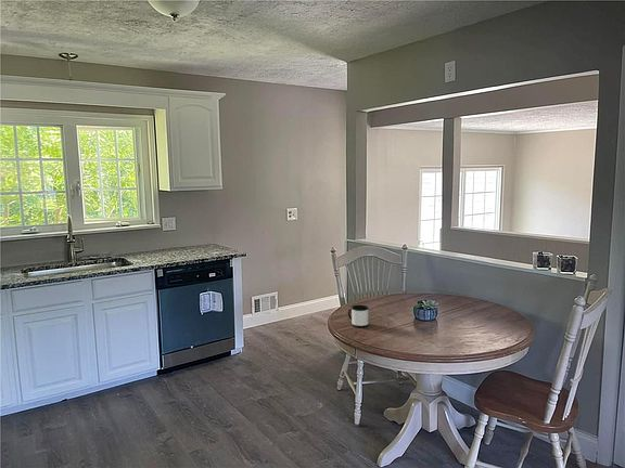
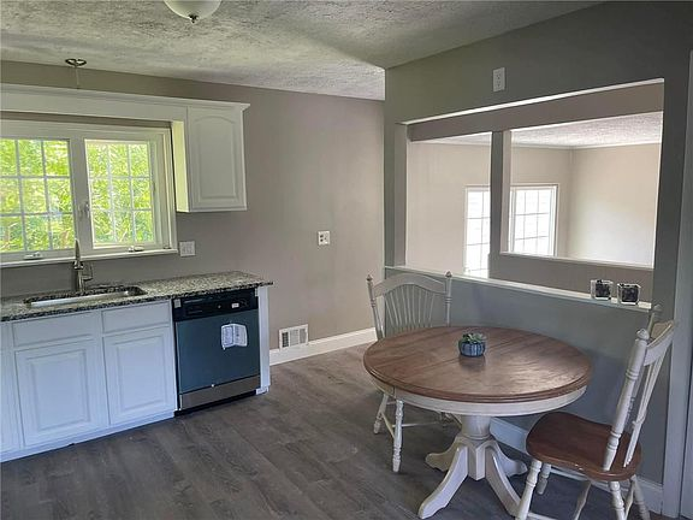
- mug (357, 315)
